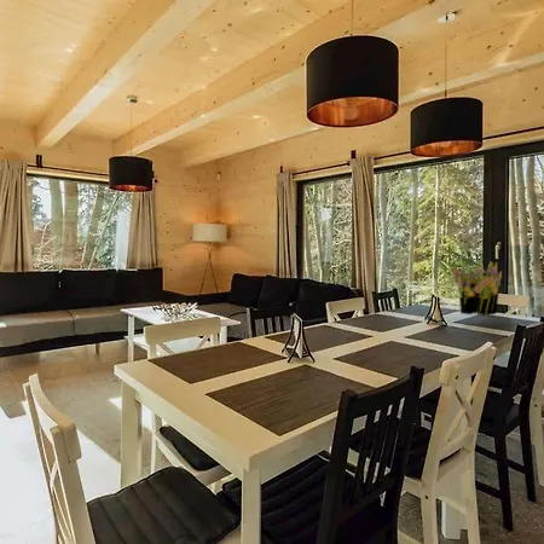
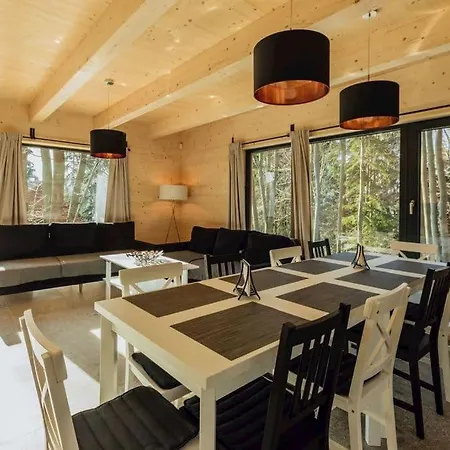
- flower bouquet (471, 289)
